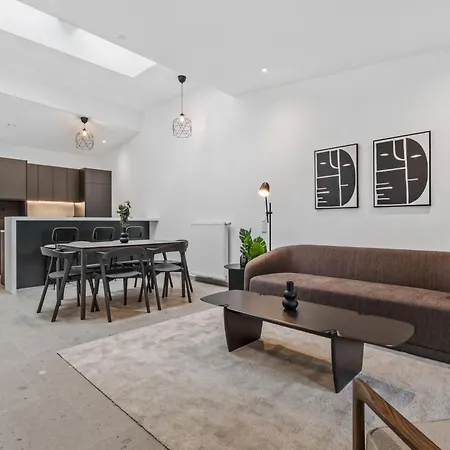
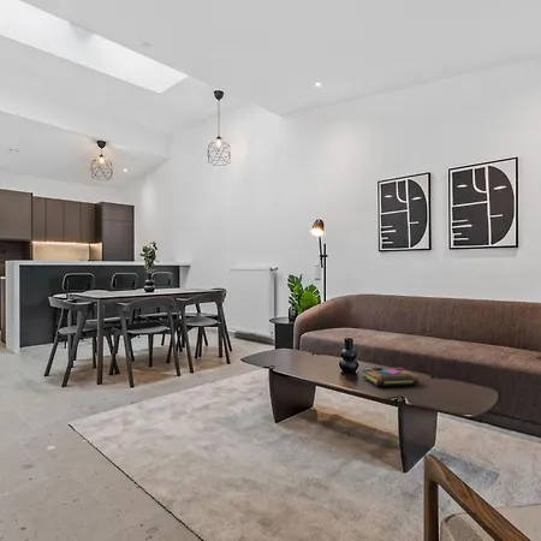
+ decorative book (390, 375)
